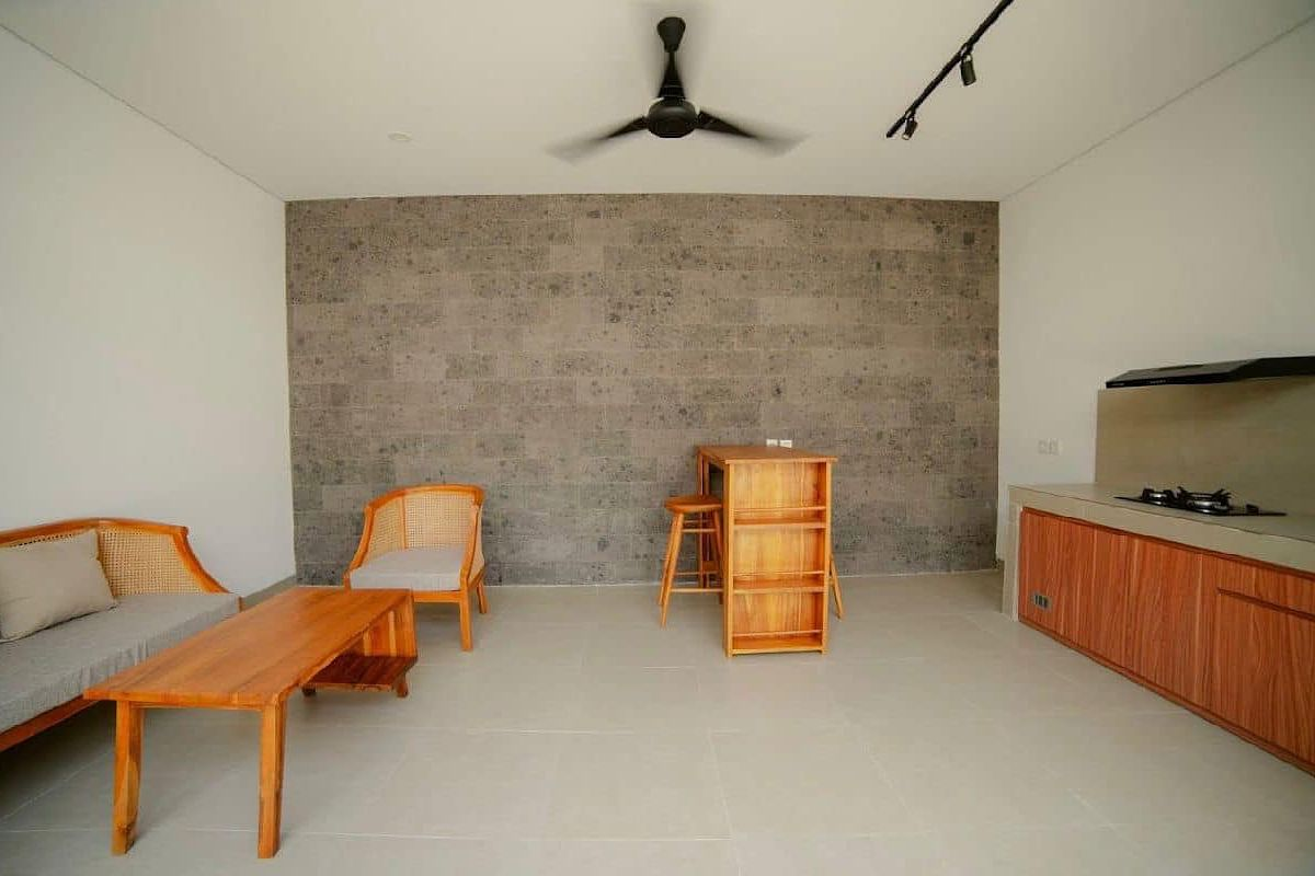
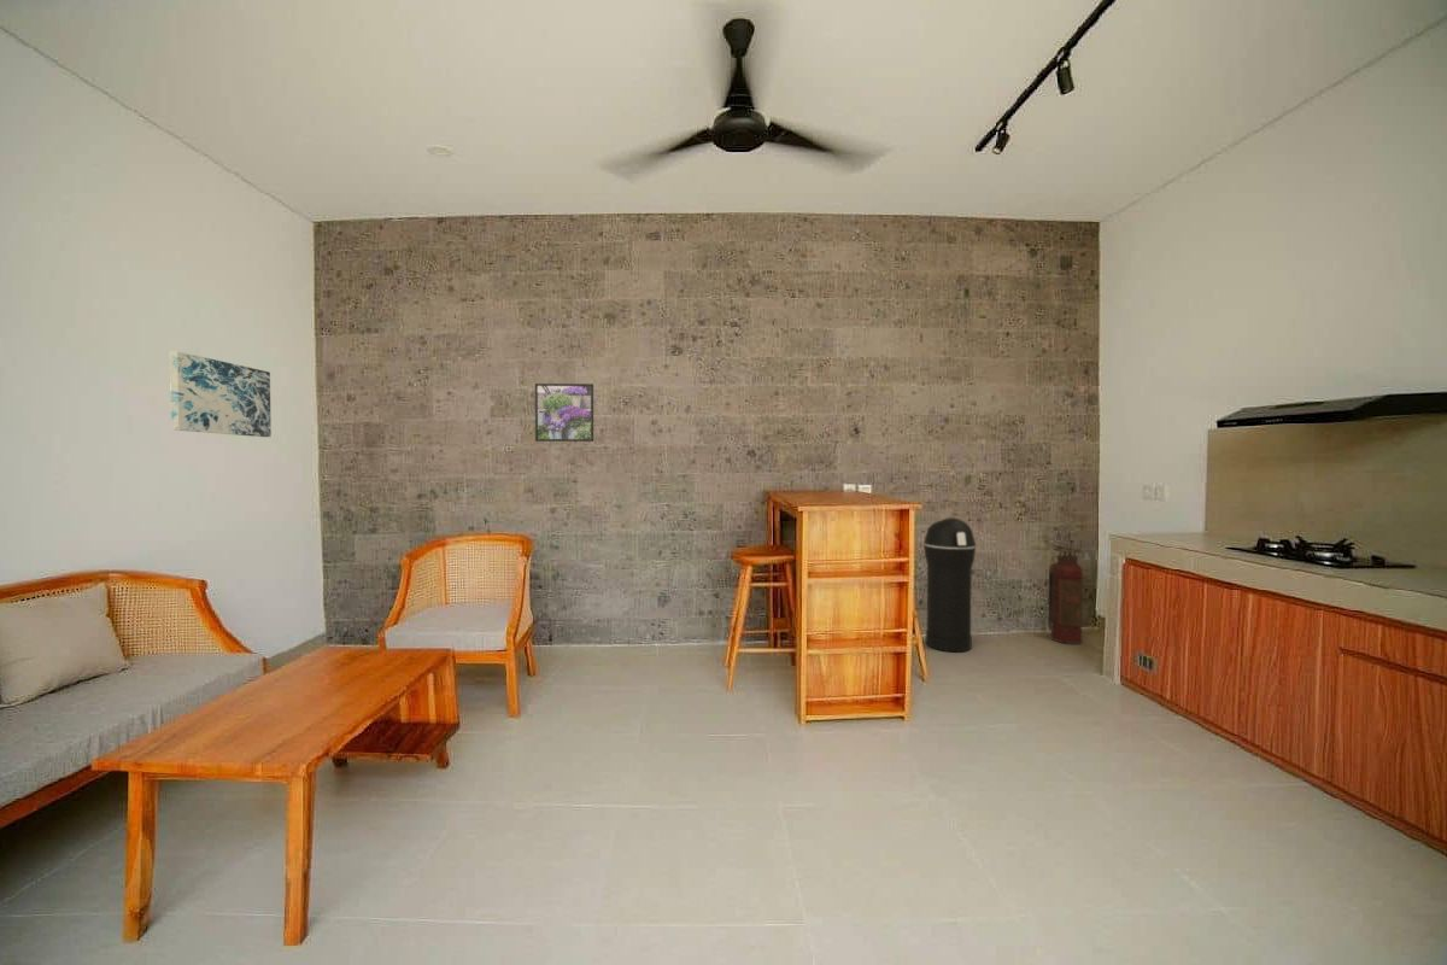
+ trash can (949, 581)
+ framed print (564, 413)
+ fire extinguisher (1065, 593)
+ wall art (224, 398)
